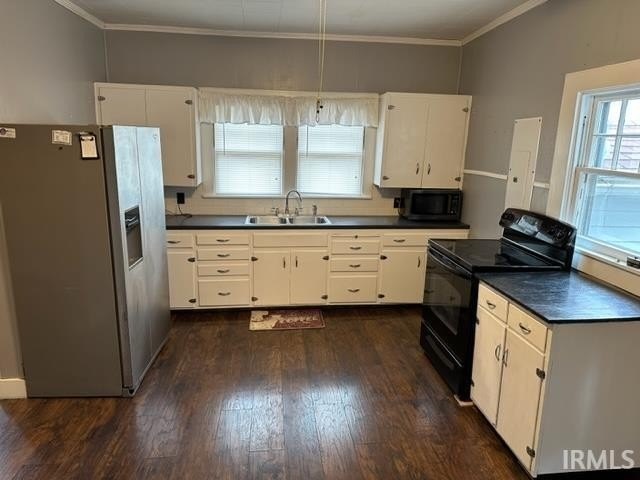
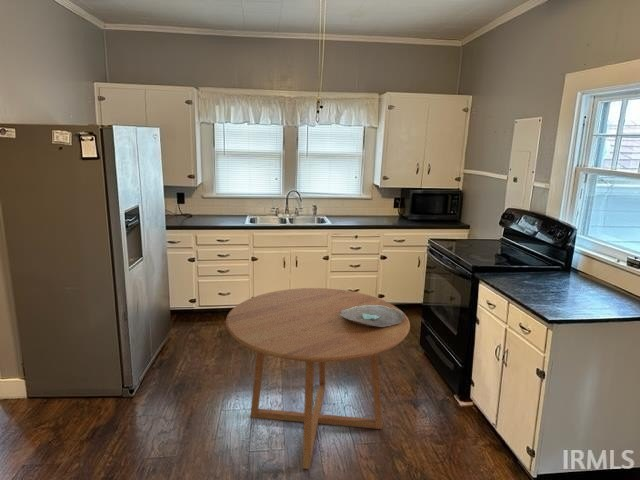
+ decorative bowl (371, 313)
+ dining table (319, 370)
